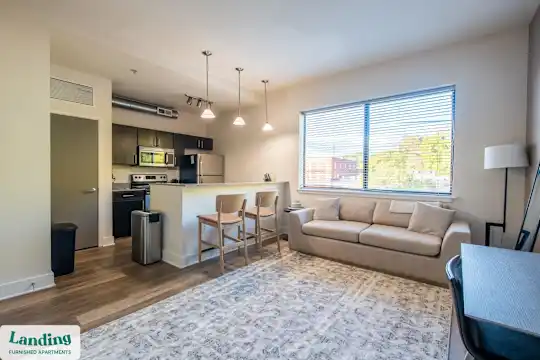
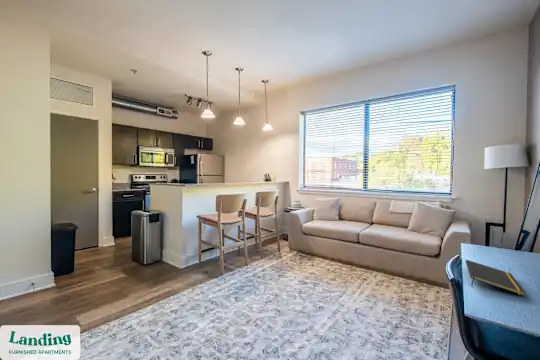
+ notepad (491, 275)
